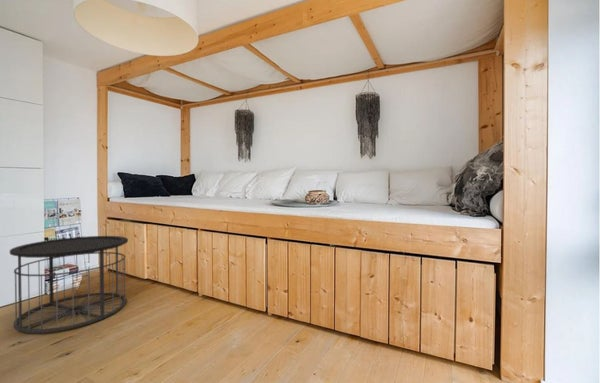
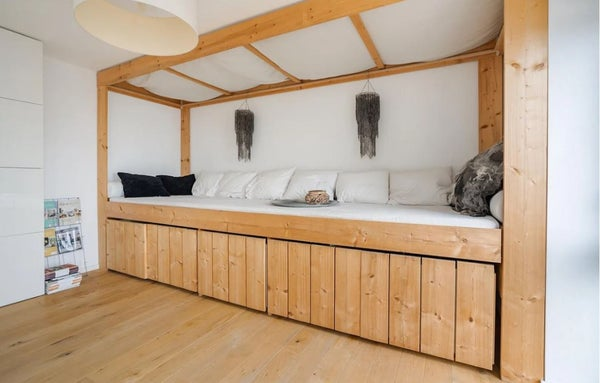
- side table (76, 277)
